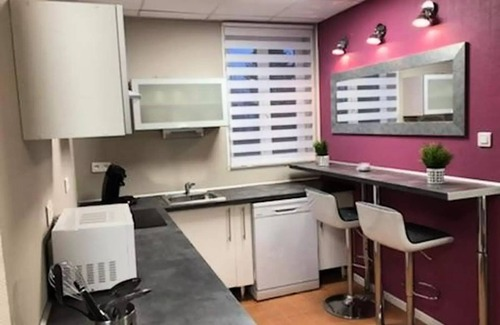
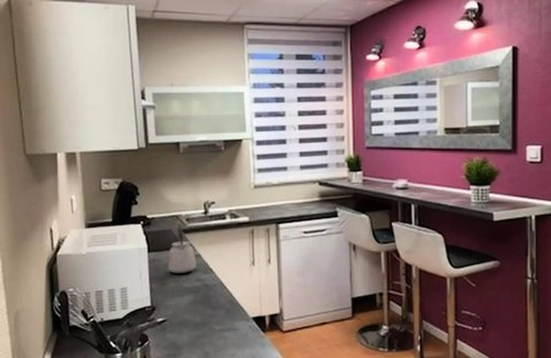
+ kettle (181, 248)
